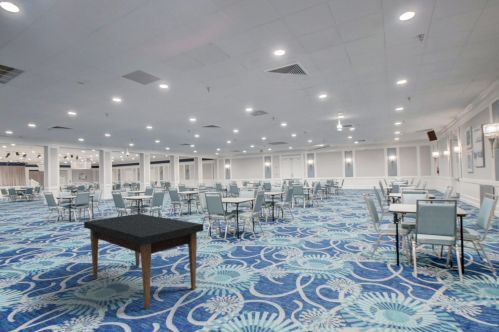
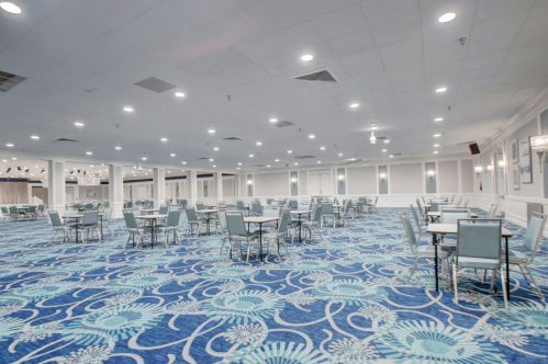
- dining table (140, 252)
